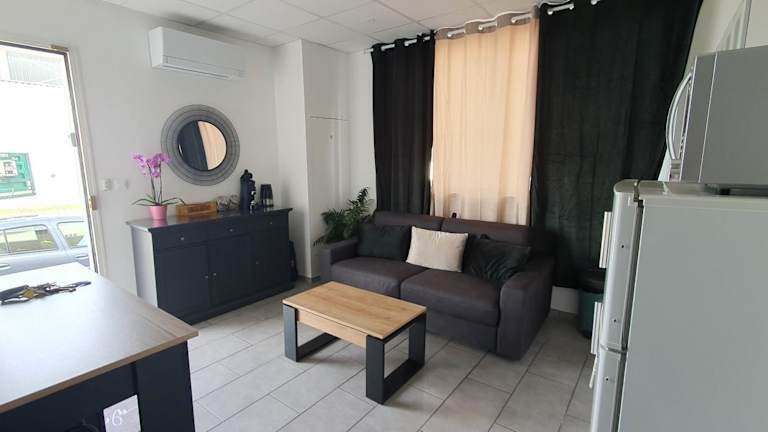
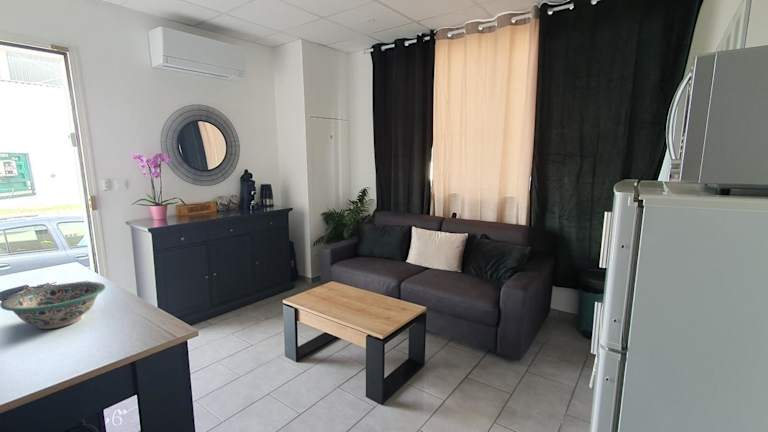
+ decorative bowl (58, 307)
